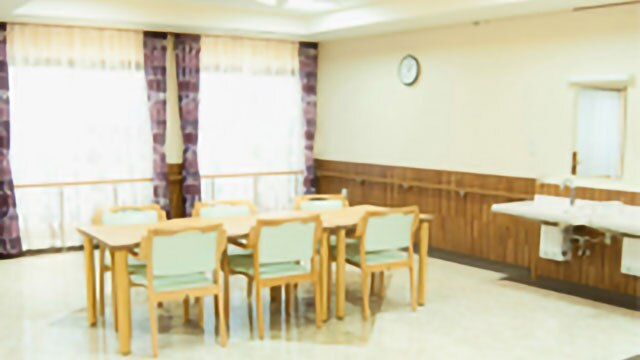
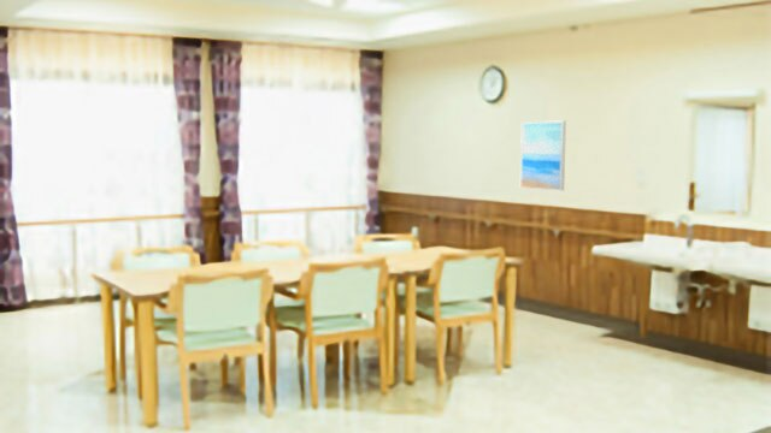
+ wall art (542, 155)
